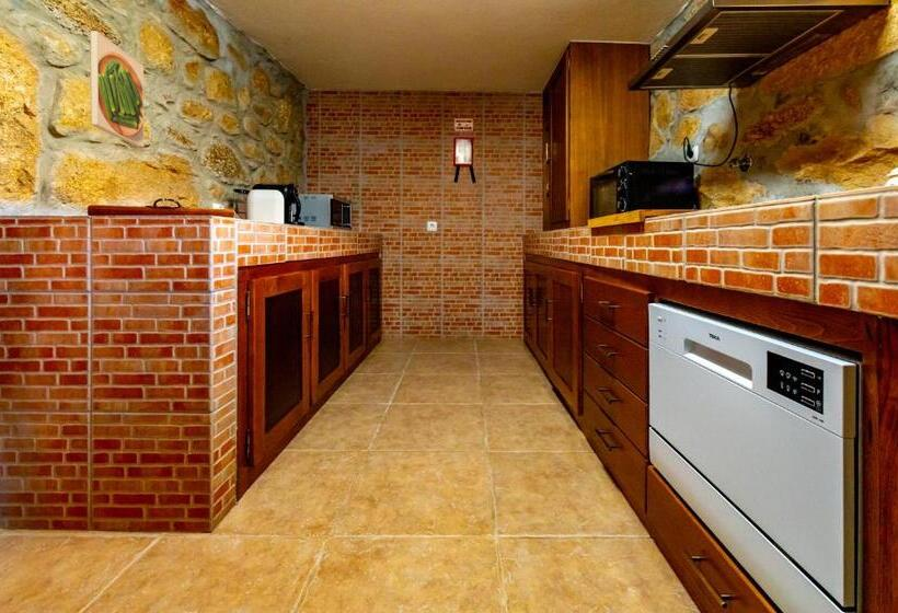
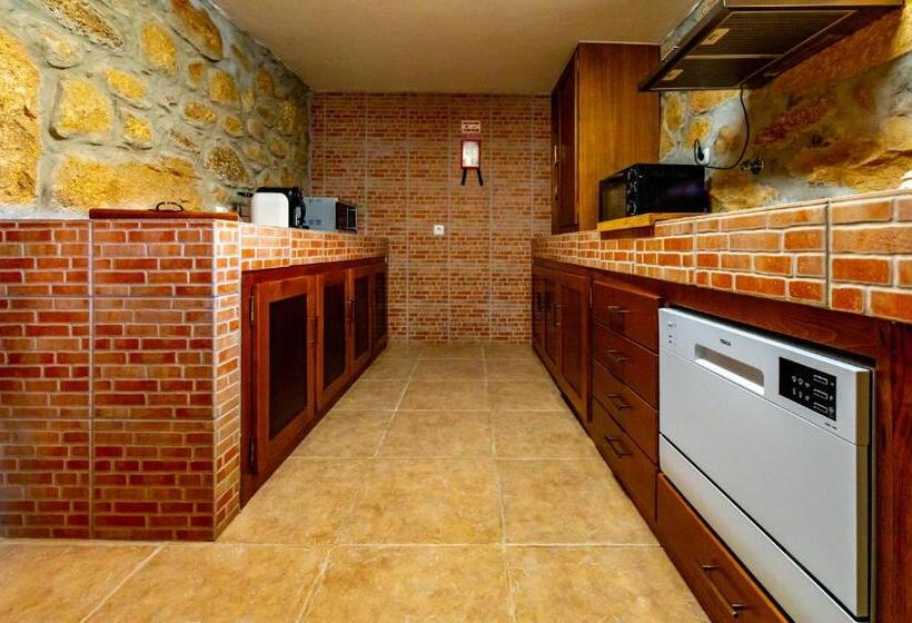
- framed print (118, 93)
